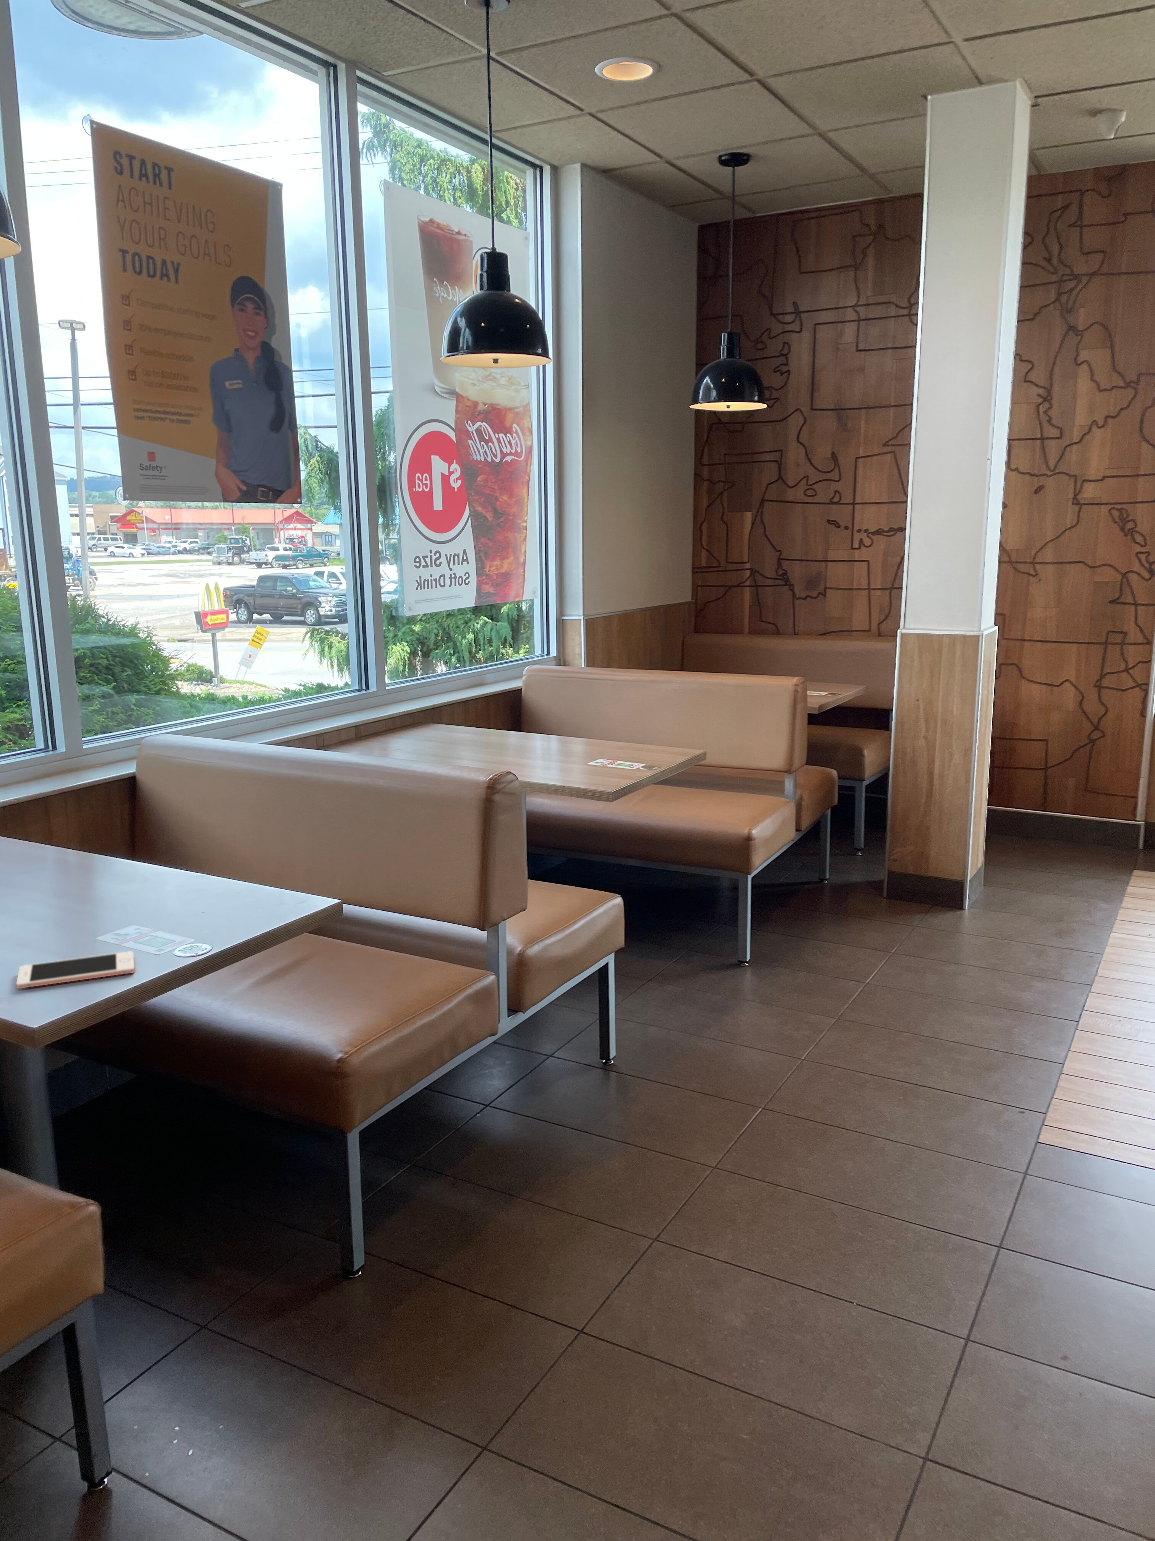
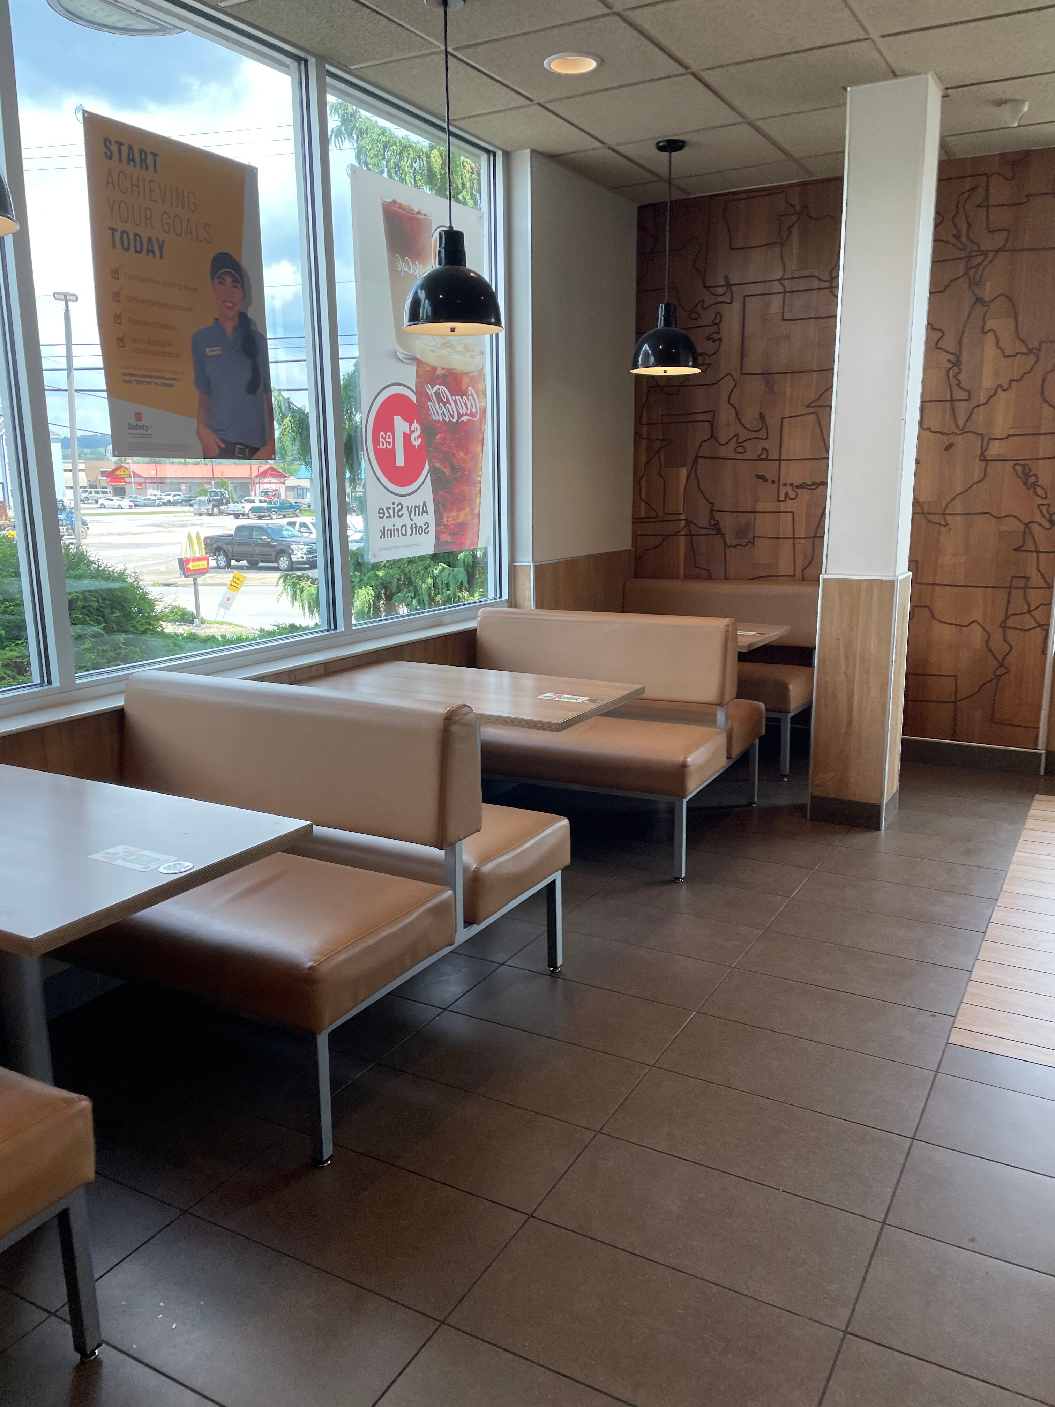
- cell phone (76, 969)
